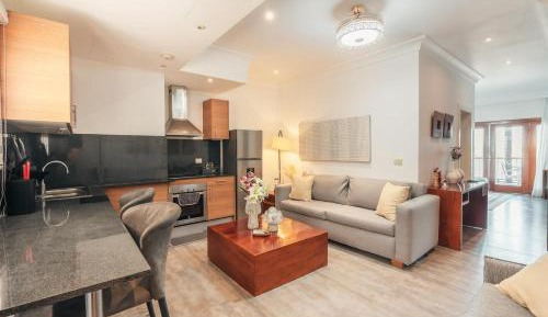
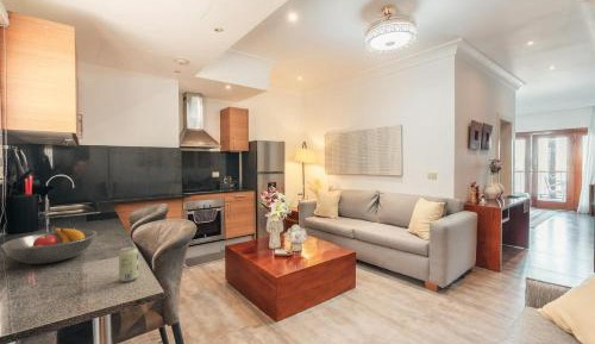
+ beverage can (129, 263)
+ fruit bowl (54, 245)
